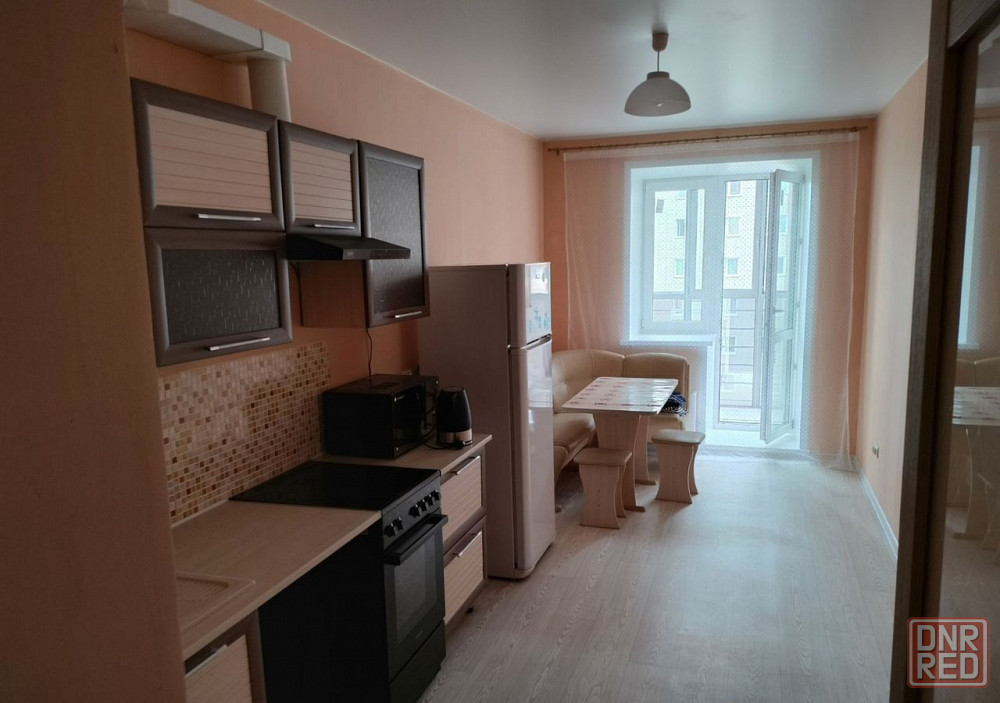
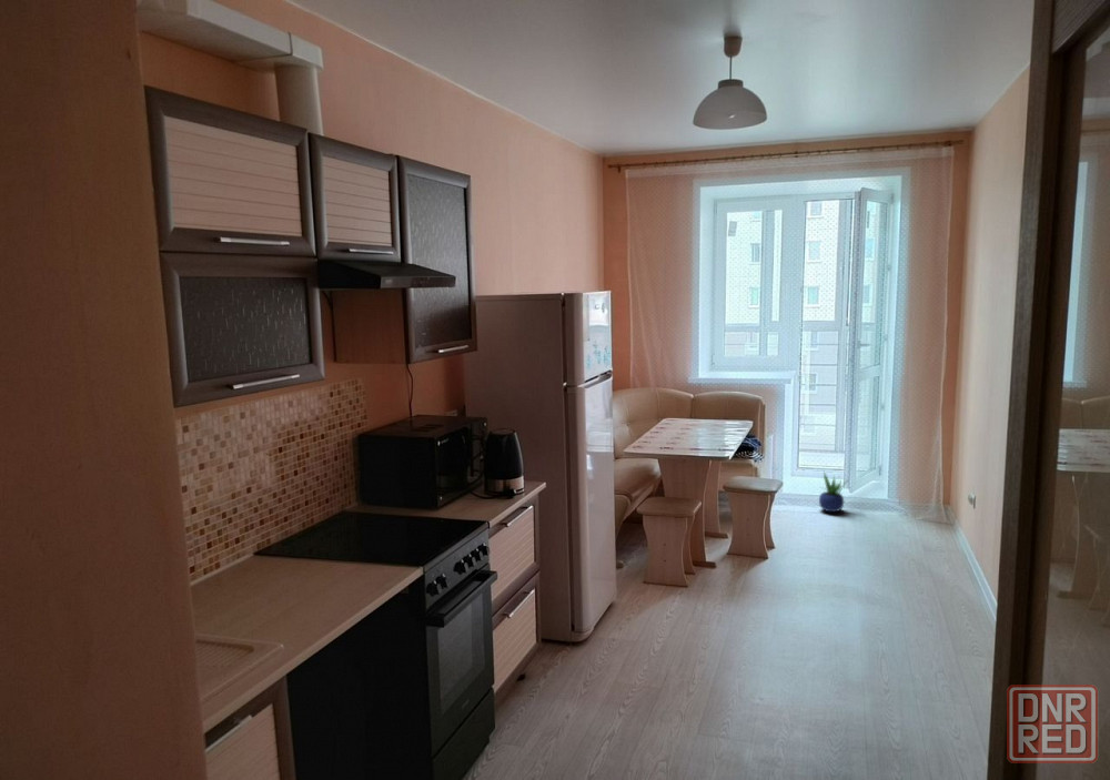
+ potted plant (833, 492)
